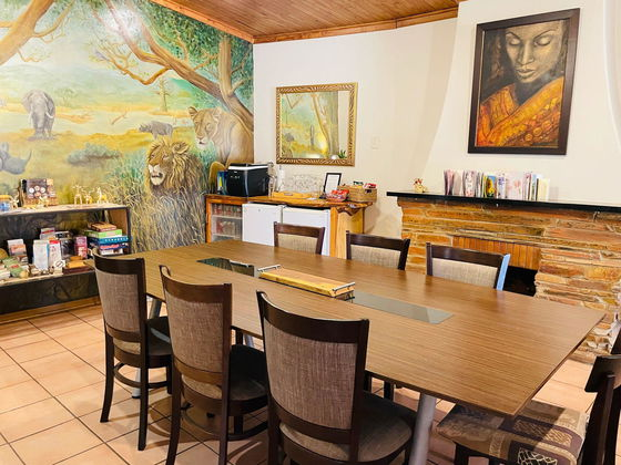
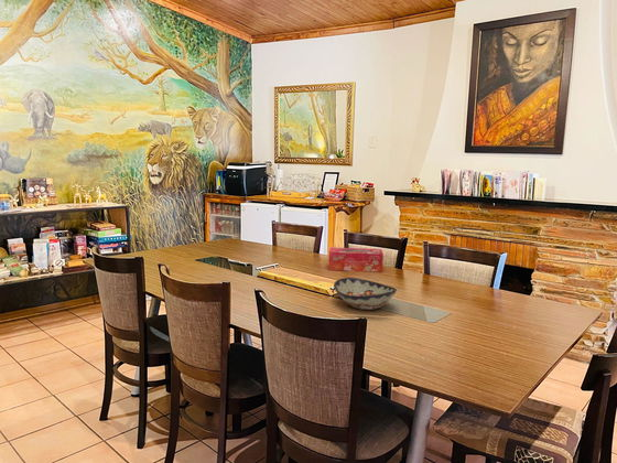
+ tissue box (355, 259)
+ decorative bowl (364, 295)
